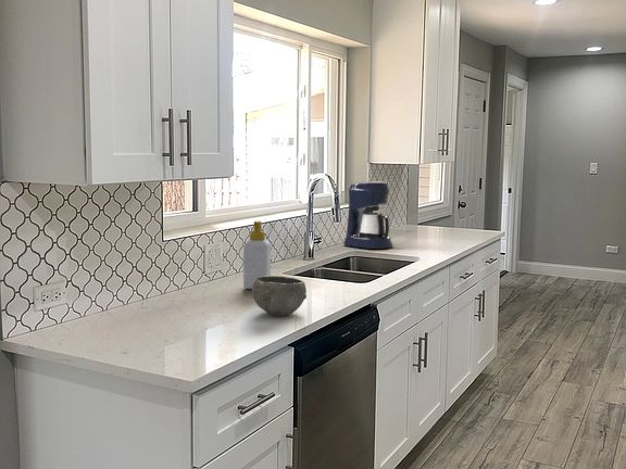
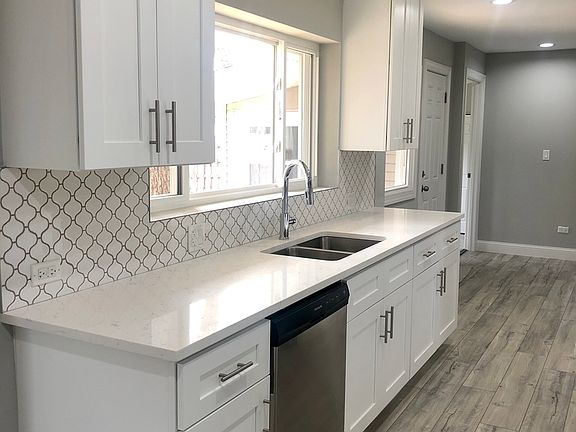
- bowl (278, 295)
- soap bottle (256, 254)
- coffee maker (370, 214)
